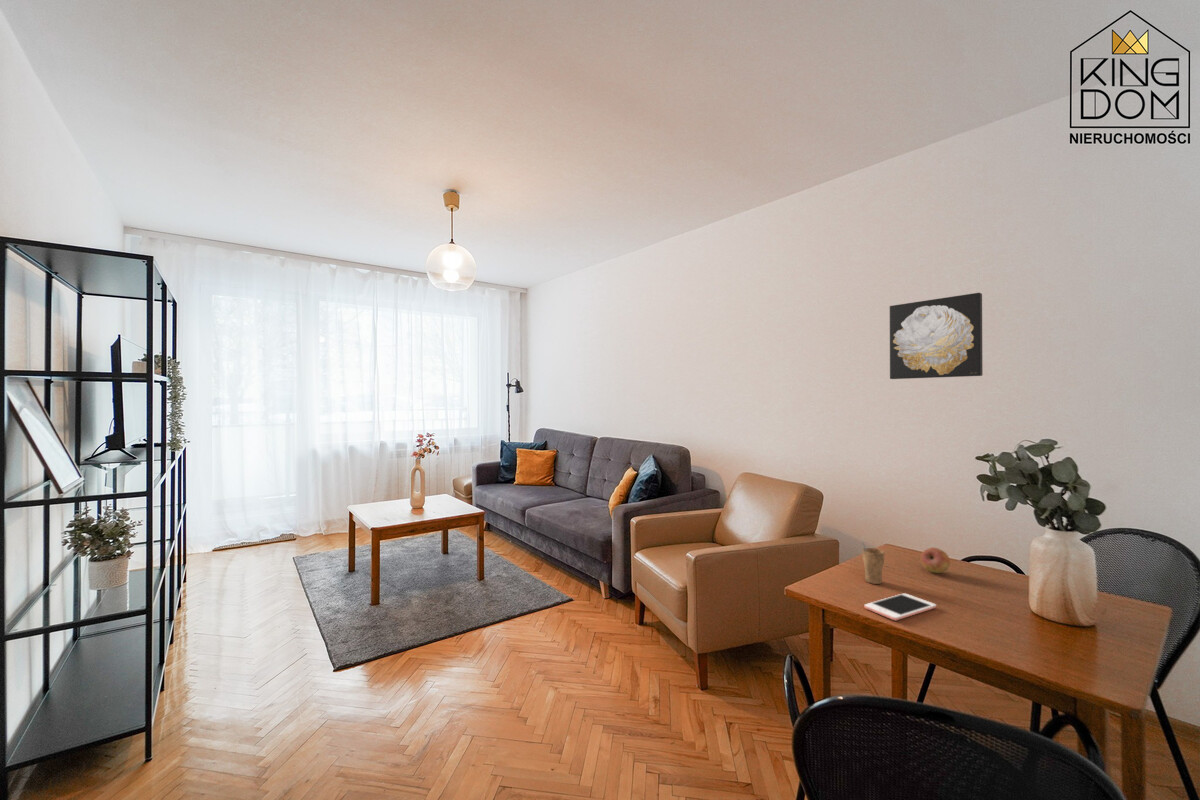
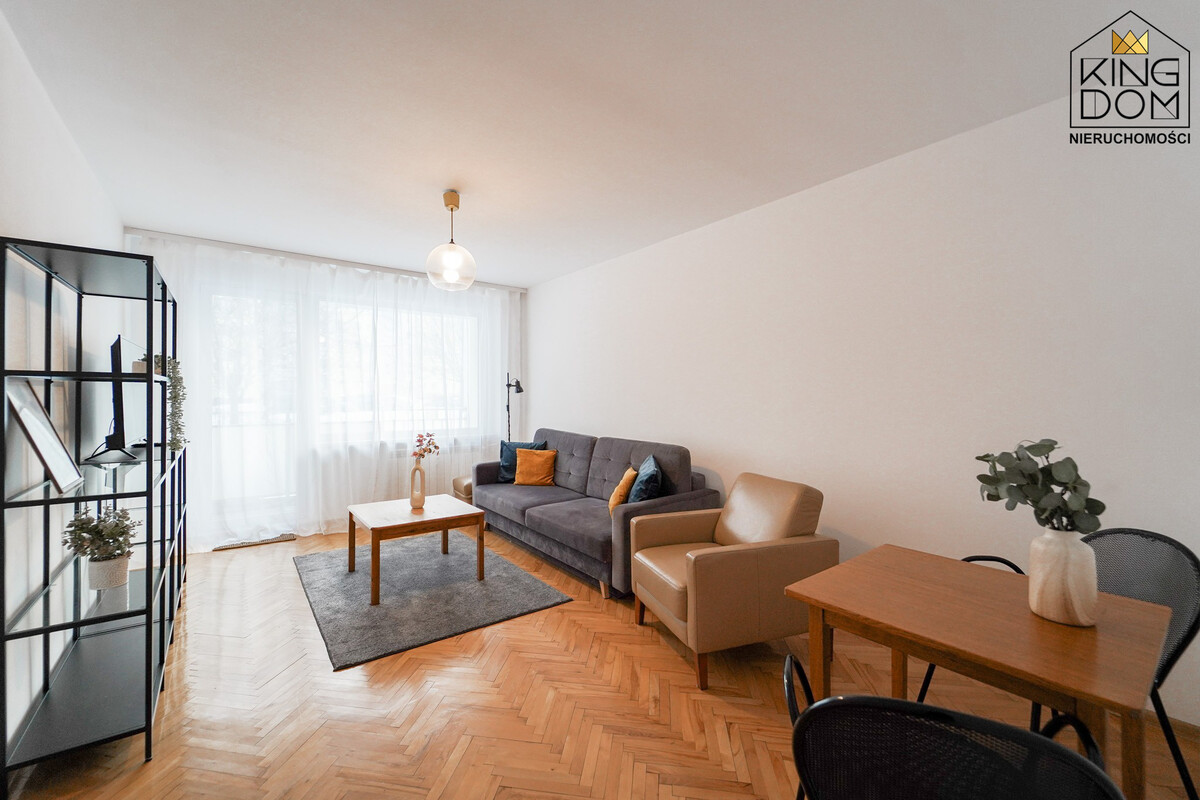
- cup (873, 562)
- wall art (933, 338)
- fruit (935, 560)
- cell phone (900, 606)
